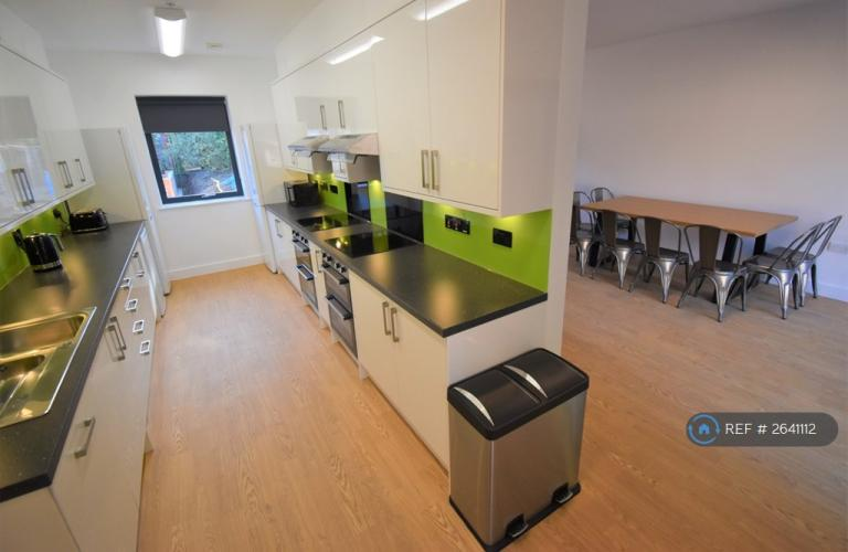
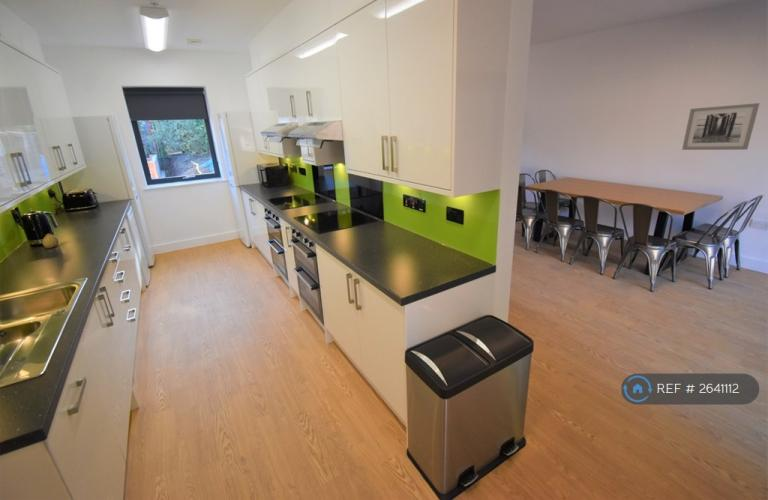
+ fruit (49, 239)
+ wall art (717, 128)
